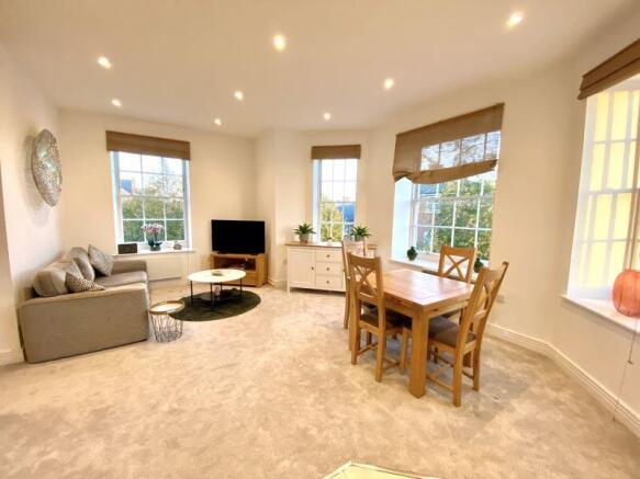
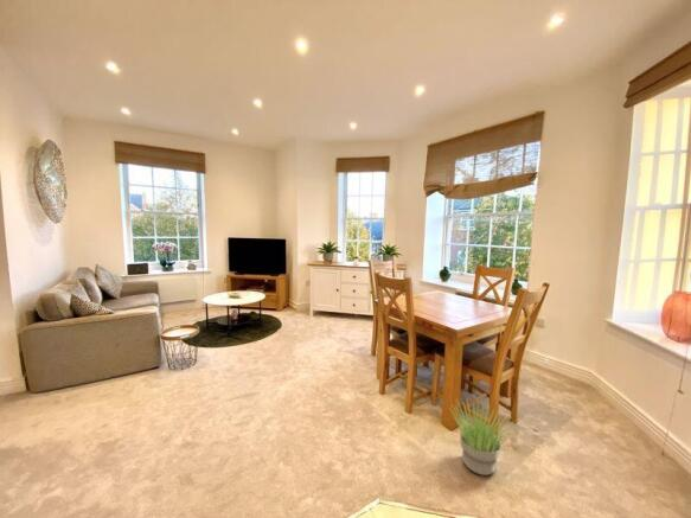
+ potted plant (479, 440)
